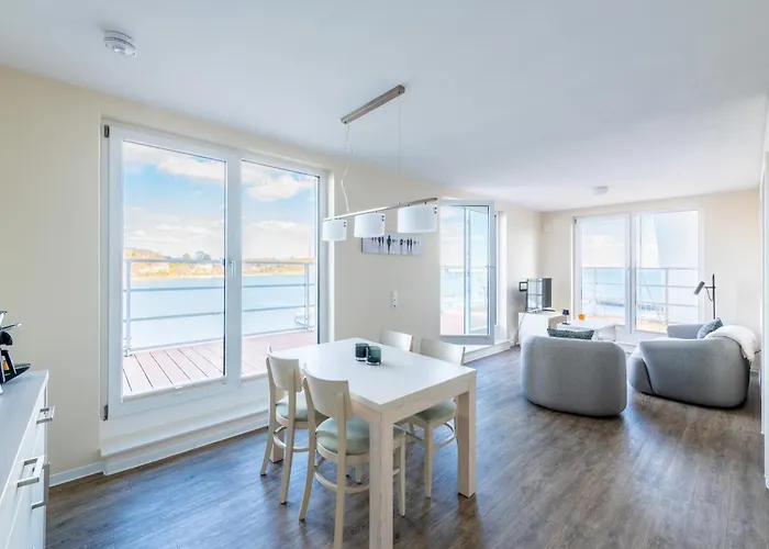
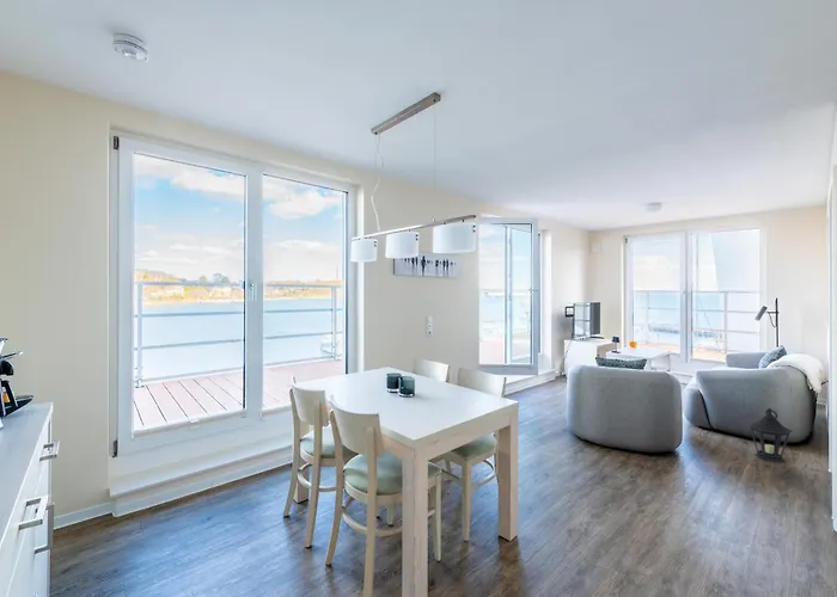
+ lantern (769, 432)
